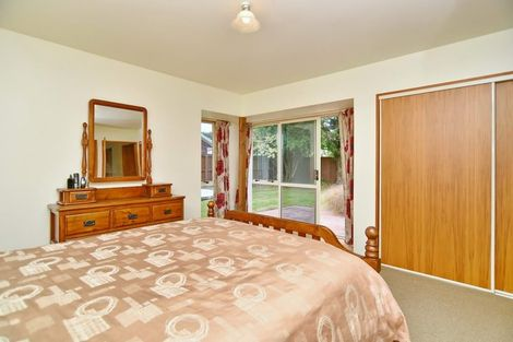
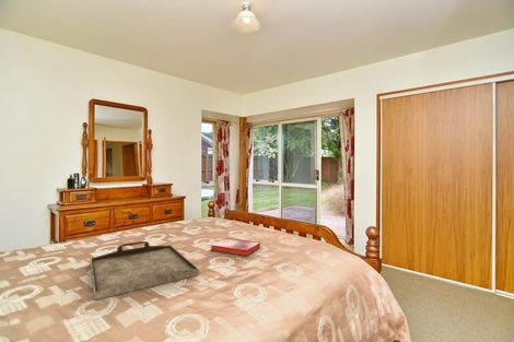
+ serving tray (141, 260)
+ hardback book (235, 246)
